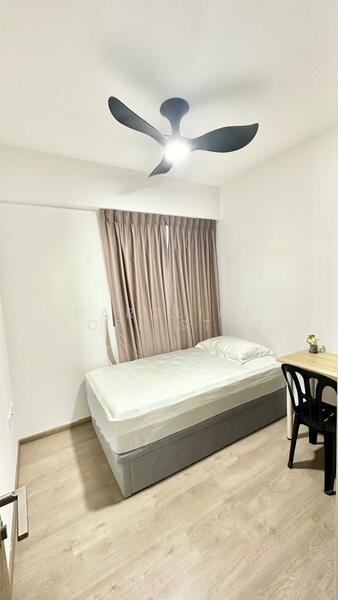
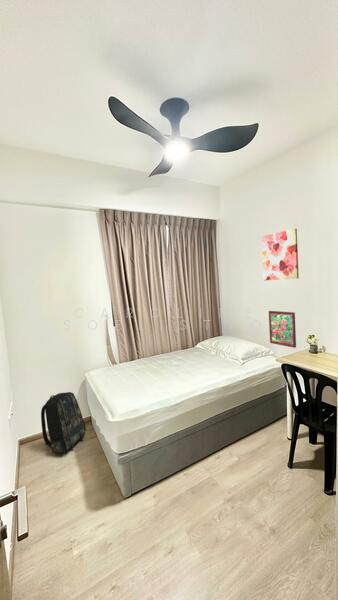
+ wall art (279, 256)
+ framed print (281, 328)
+ backpack (61, 419)
